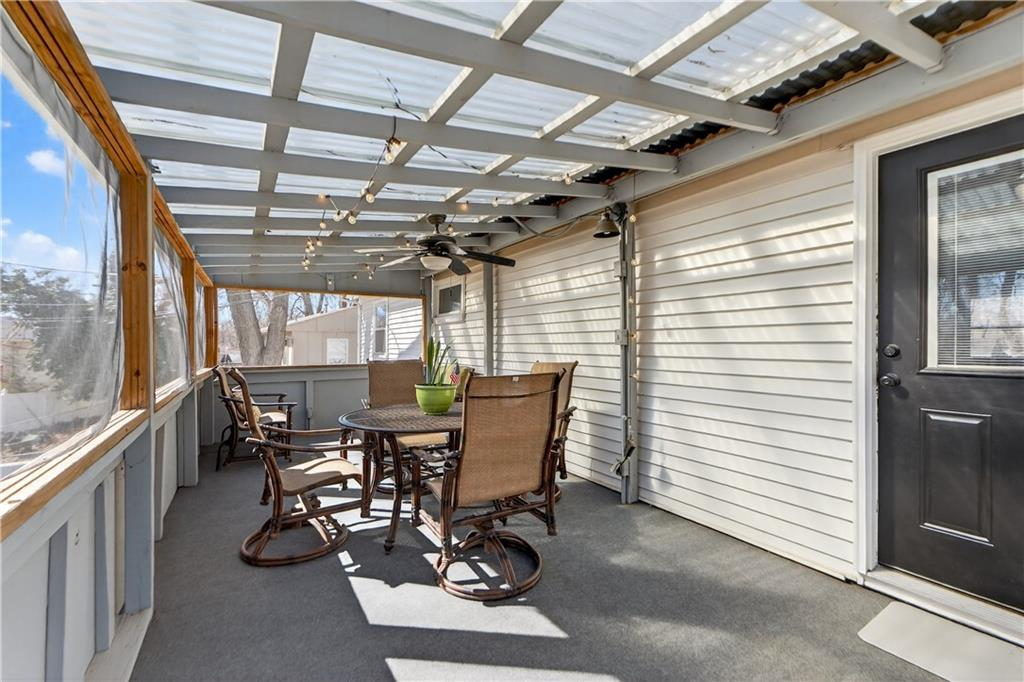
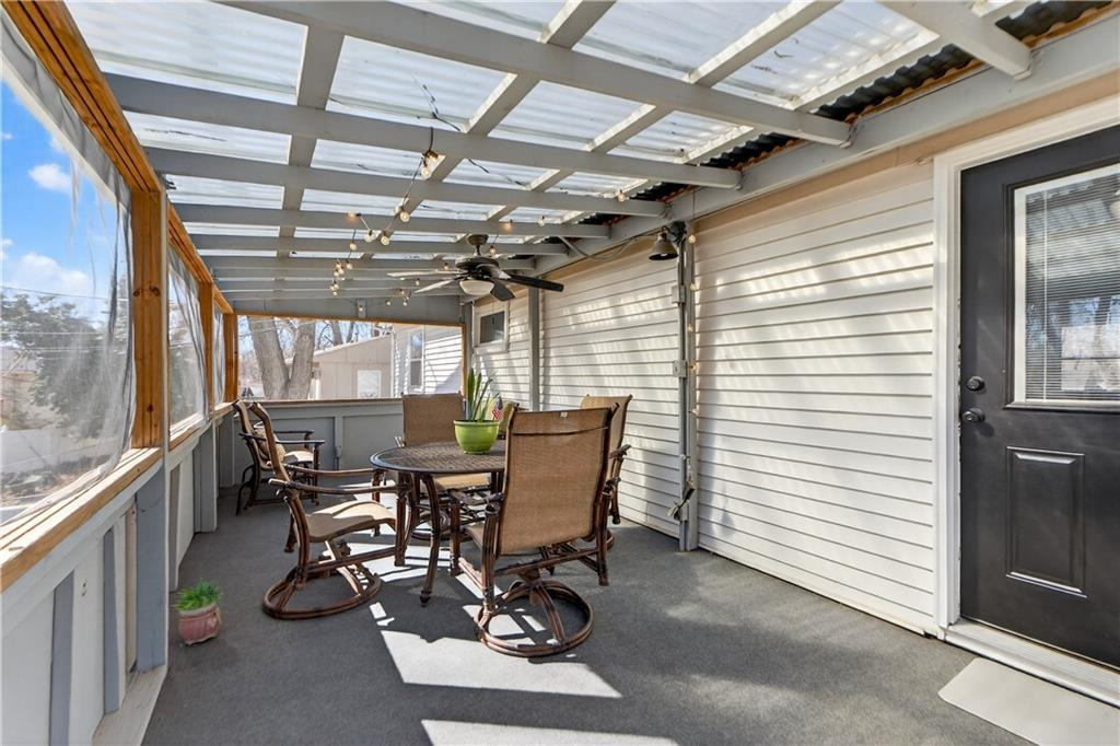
+ potted plant (196, 609)
